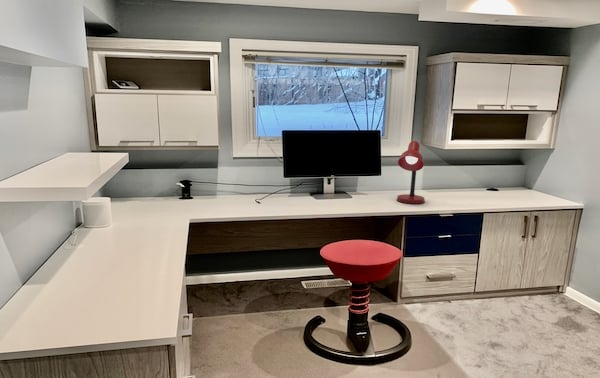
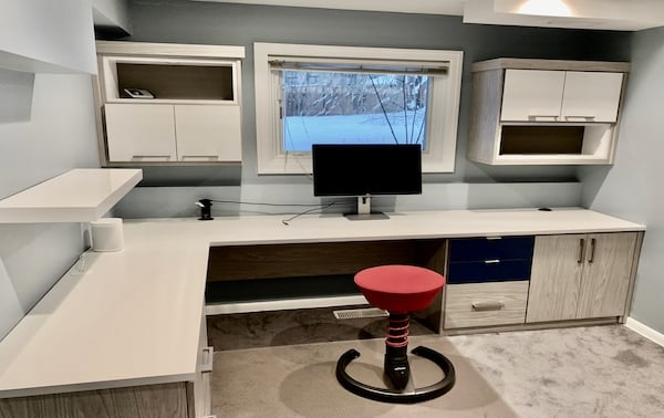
- desk lamp (412, 172)
